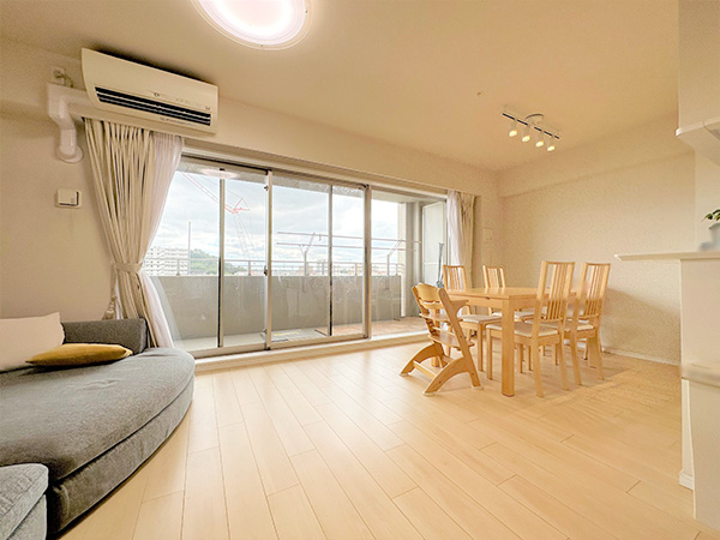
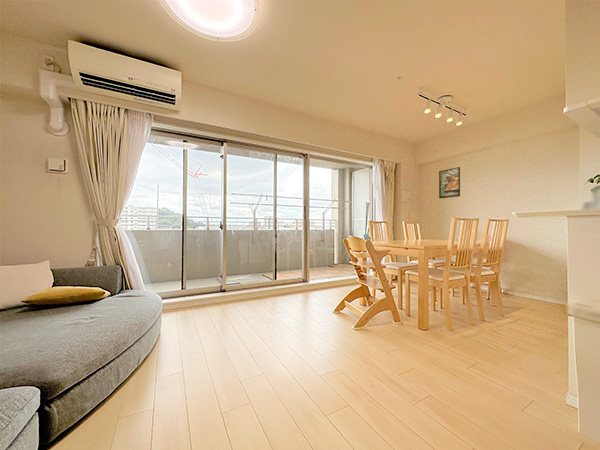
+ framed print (449, 183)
